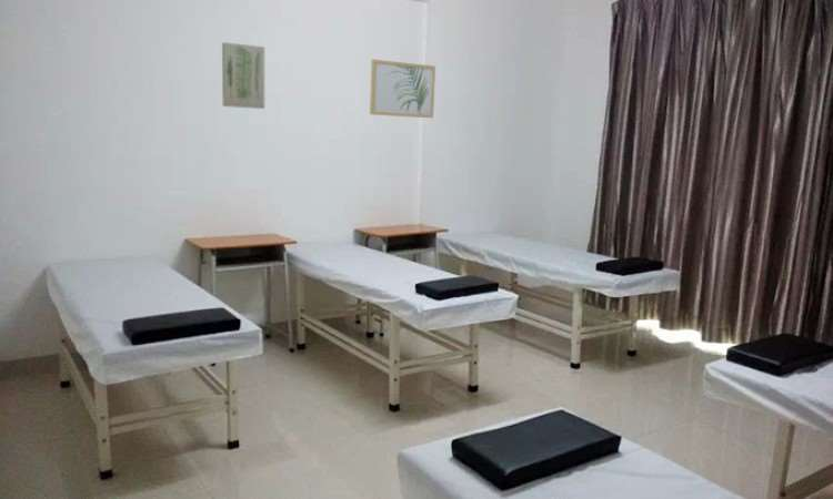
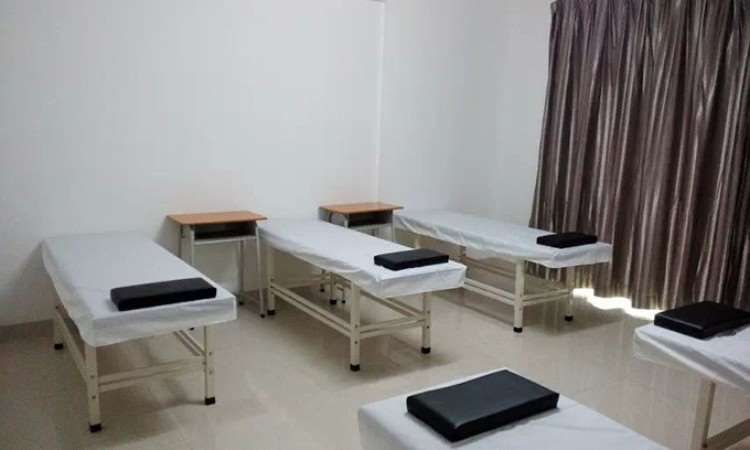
- wall art (403, 90)
- wall art (243, 75)
